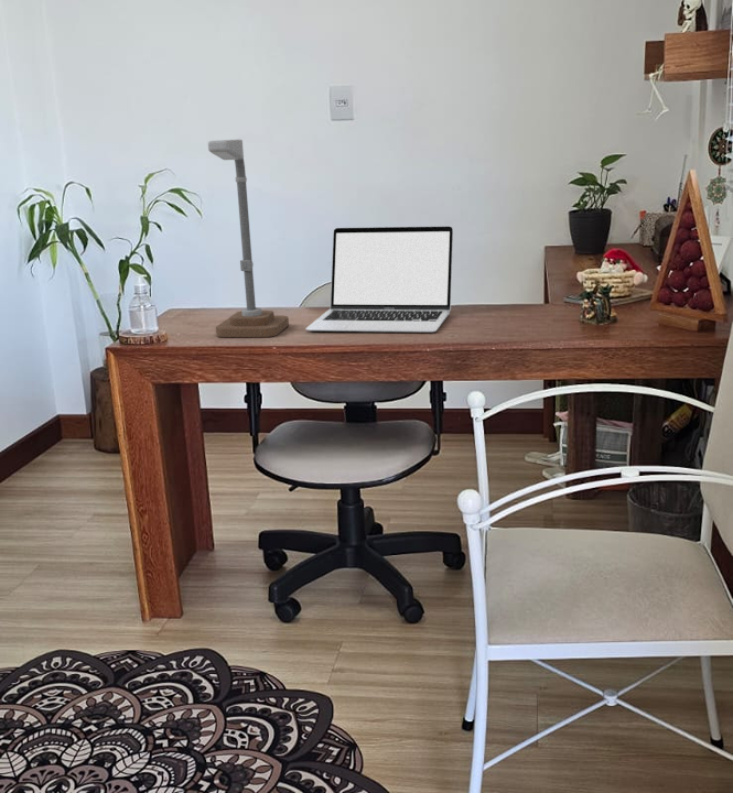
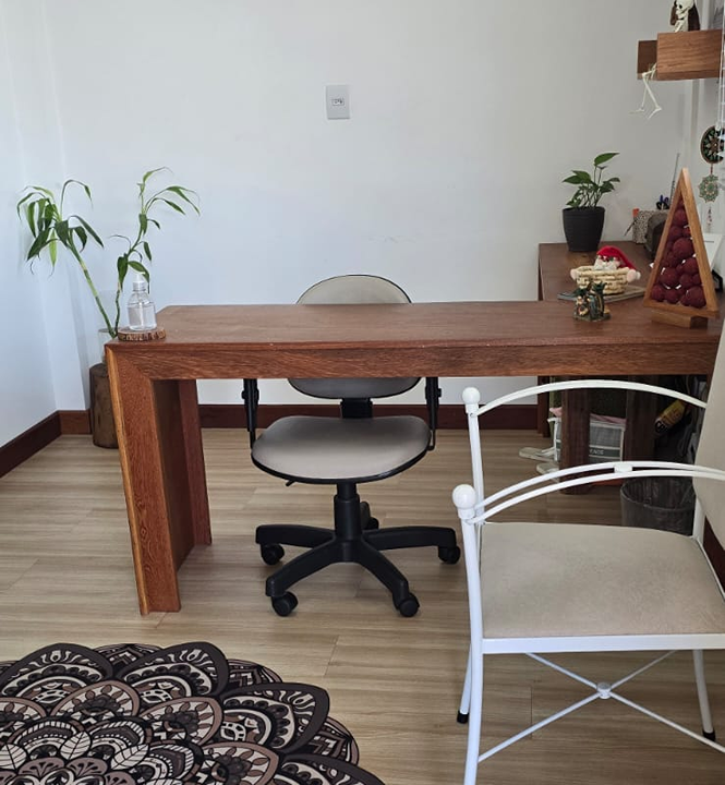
- laptop (380, 278)
- desk lamp (241, 239)
